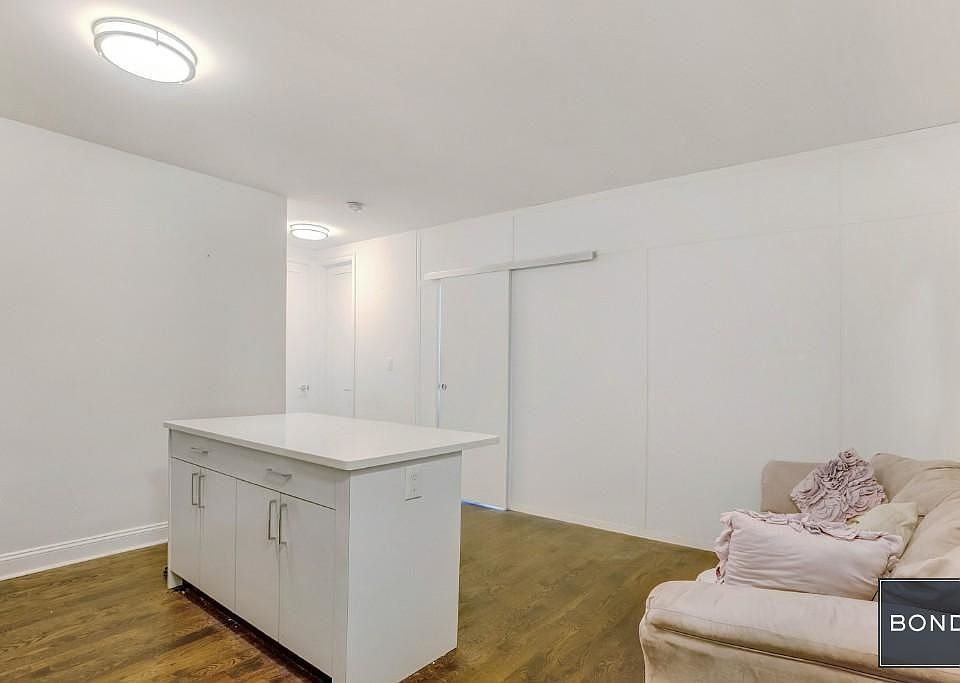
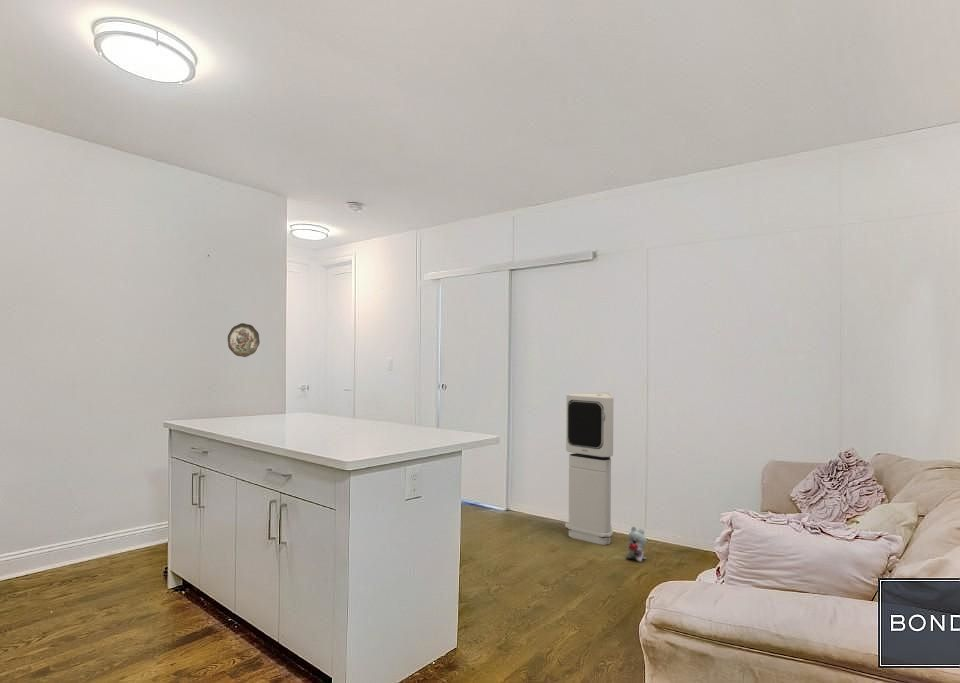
+ plush toy (636, 542)
+ air purifier (596, 464)
+ decorative plate (243, 340)
